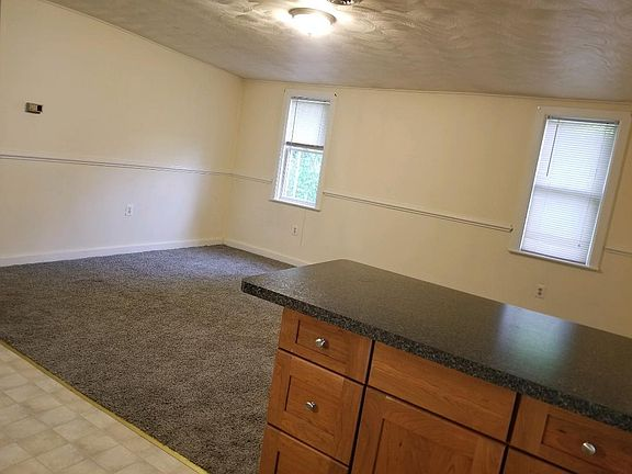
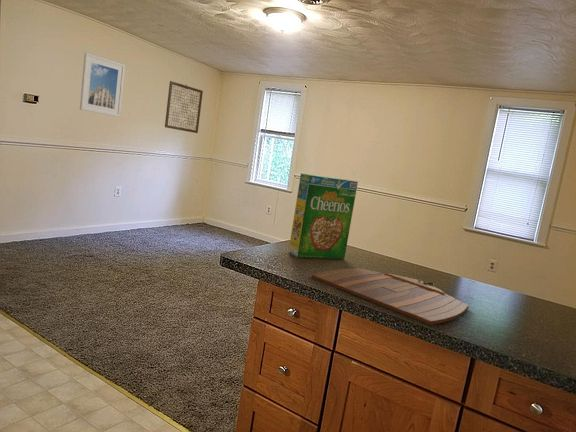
+ wall art (185, 107)
+ cutting board (397, 287)
+ cereal box (323, 217)
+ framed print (103, 86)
